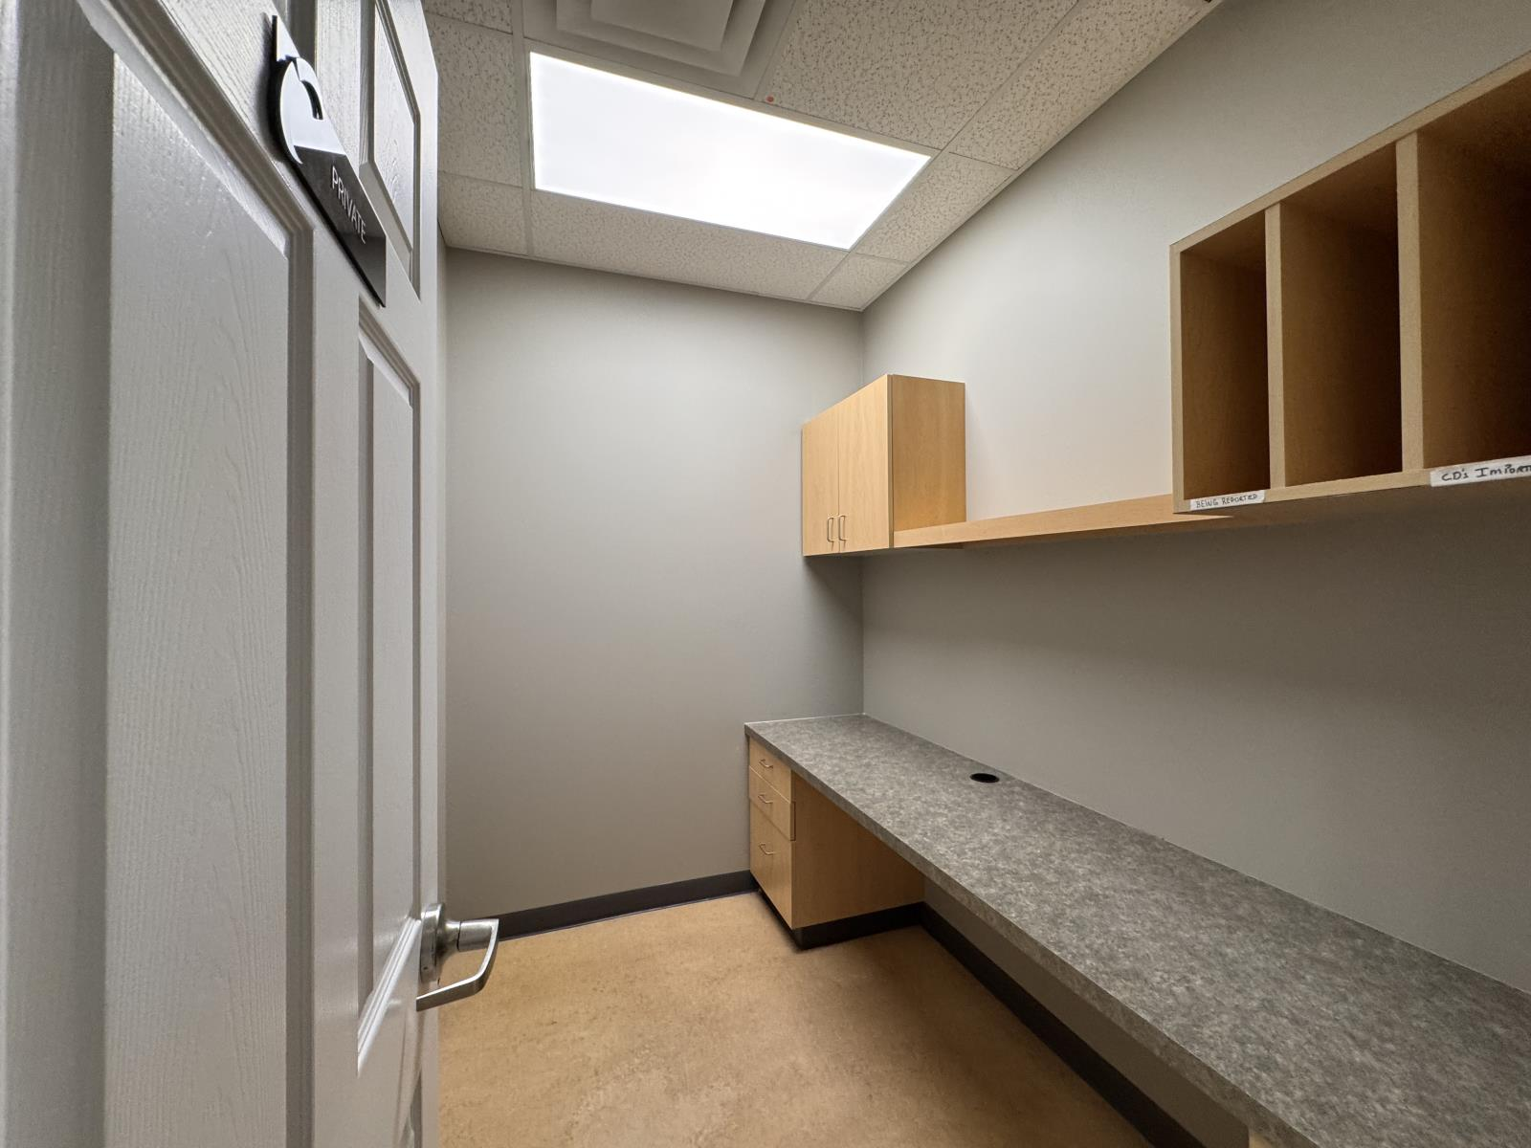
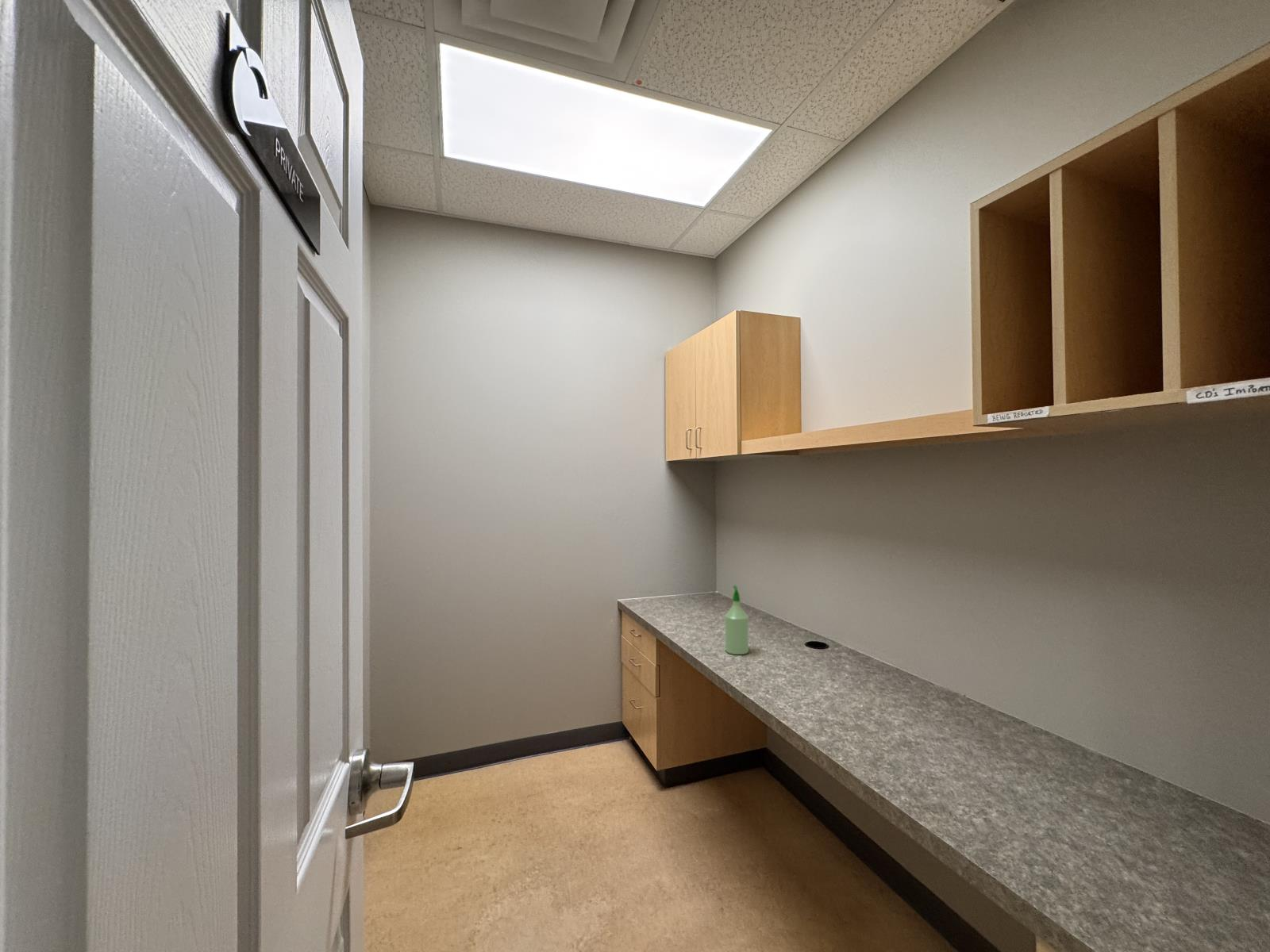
+ spray bottle (737, 619)
